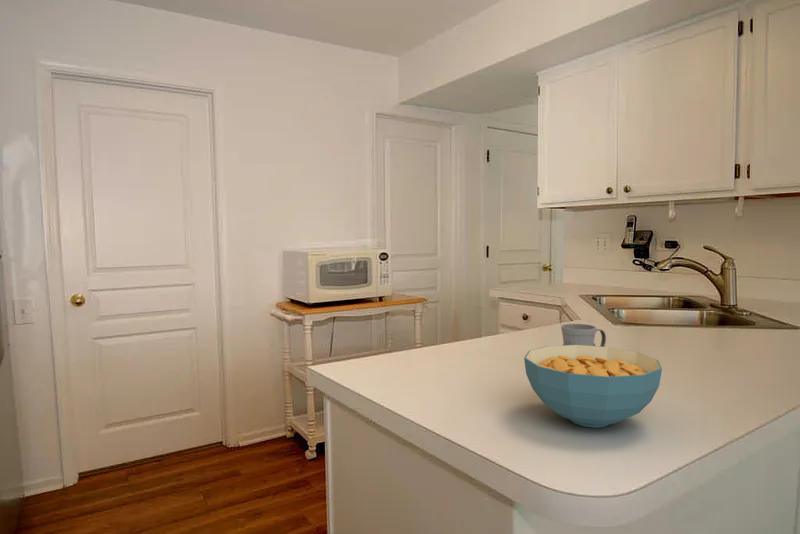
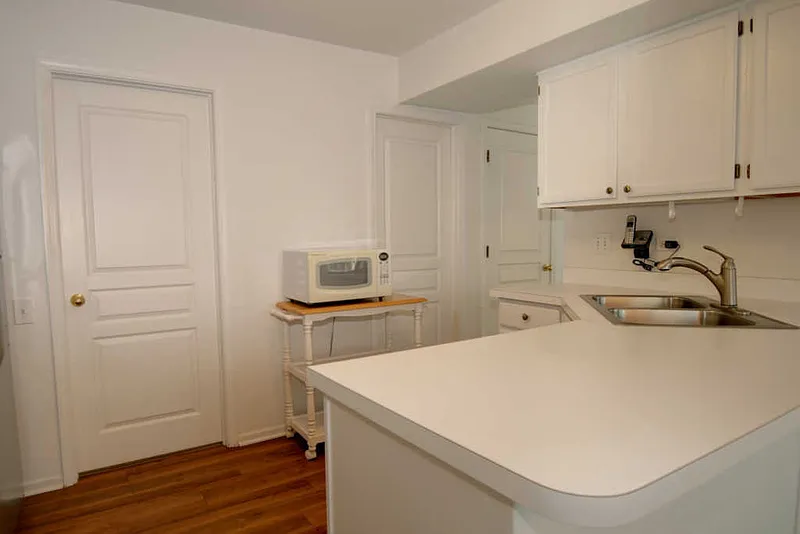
- cereal bowl (589, 389)
- mug (585, 345)
